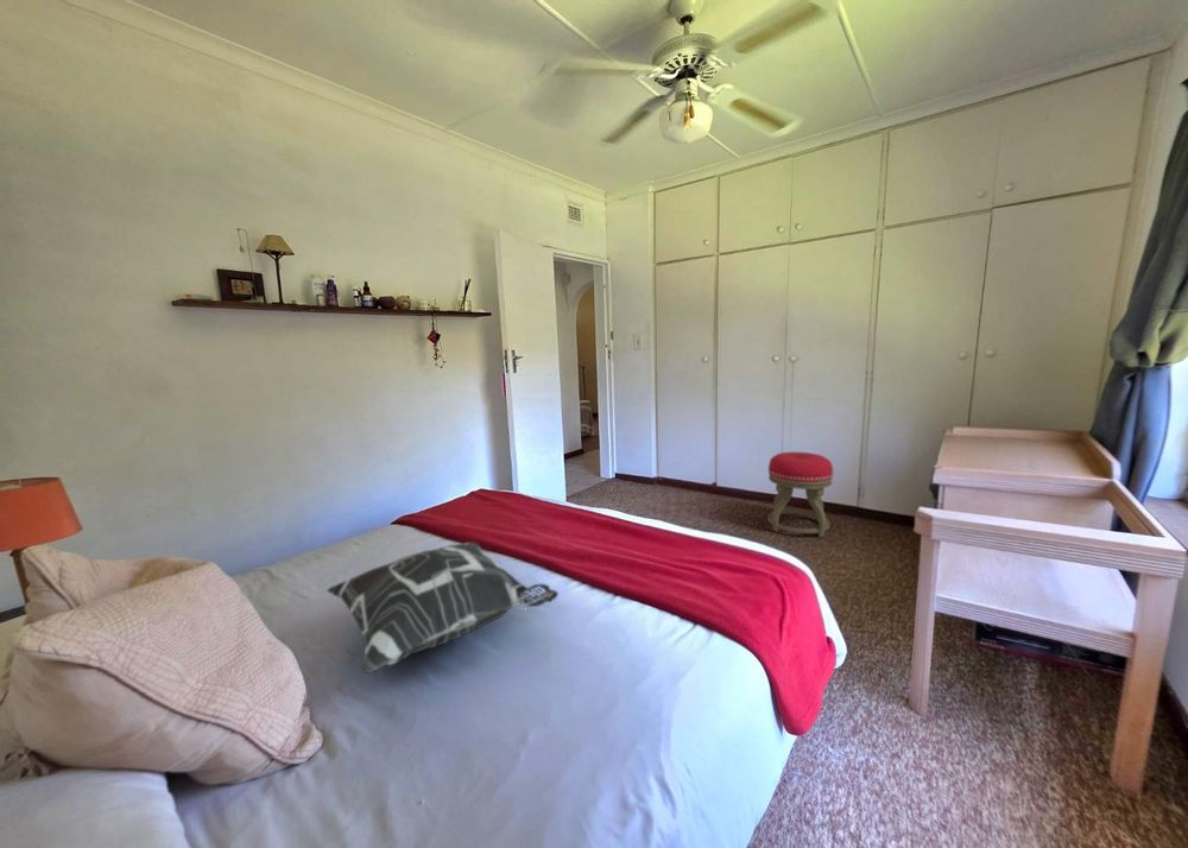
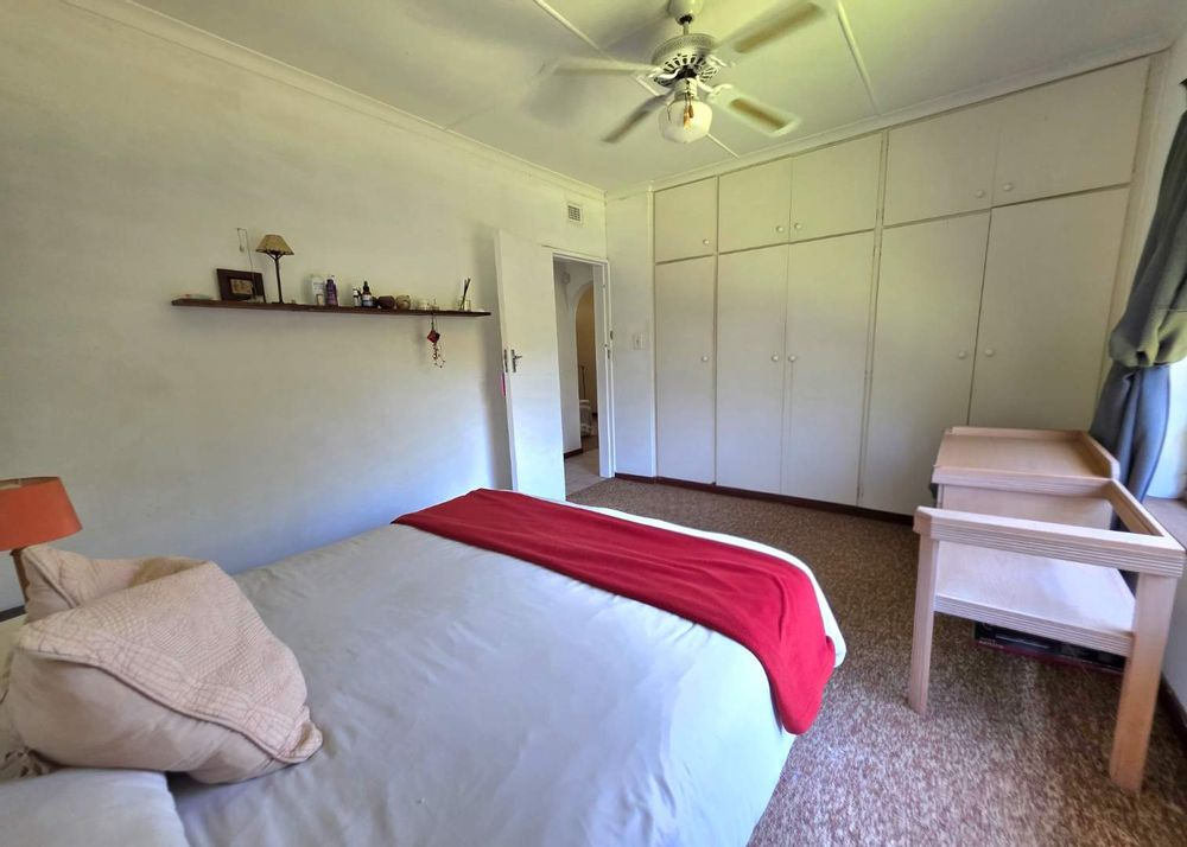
- stool (798, 488)
- decorative pillow (440, 591)
